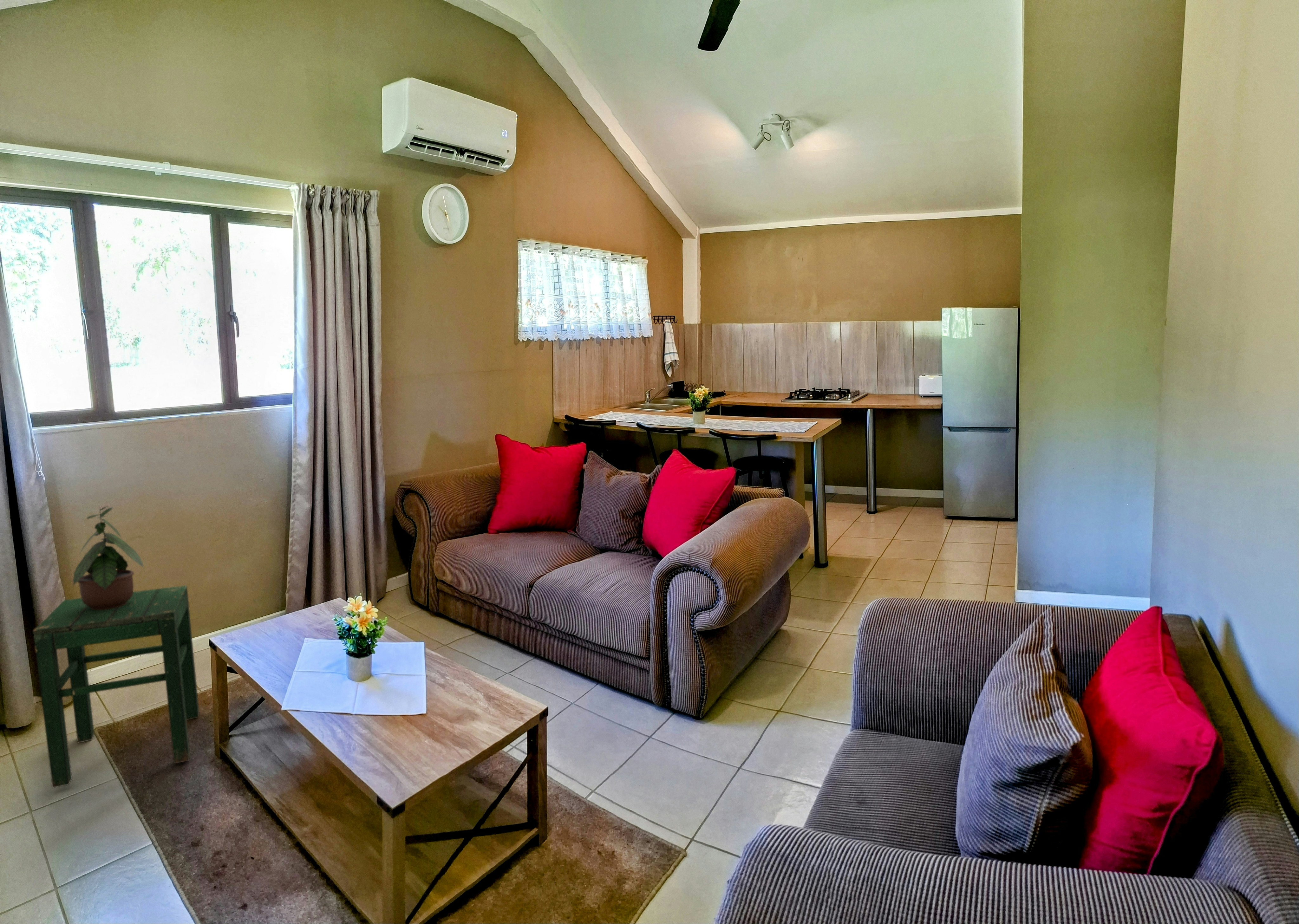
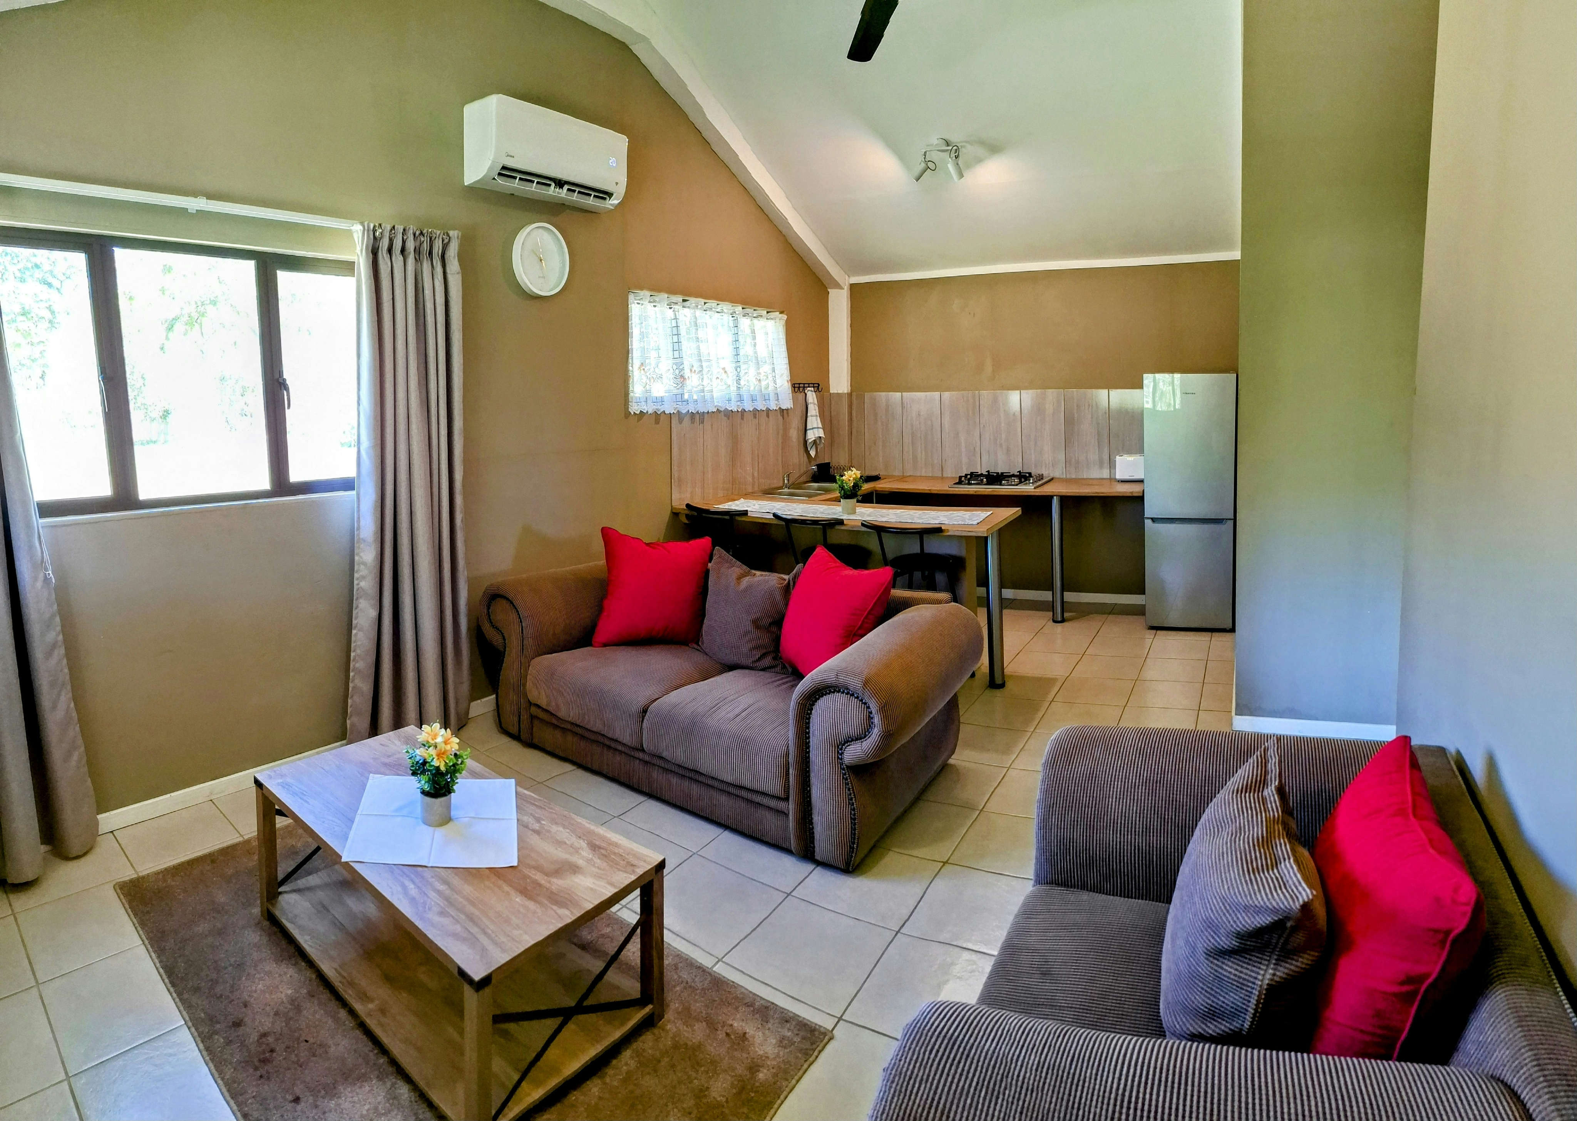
- potted plant (107, 553)
- stool (125, 679)
